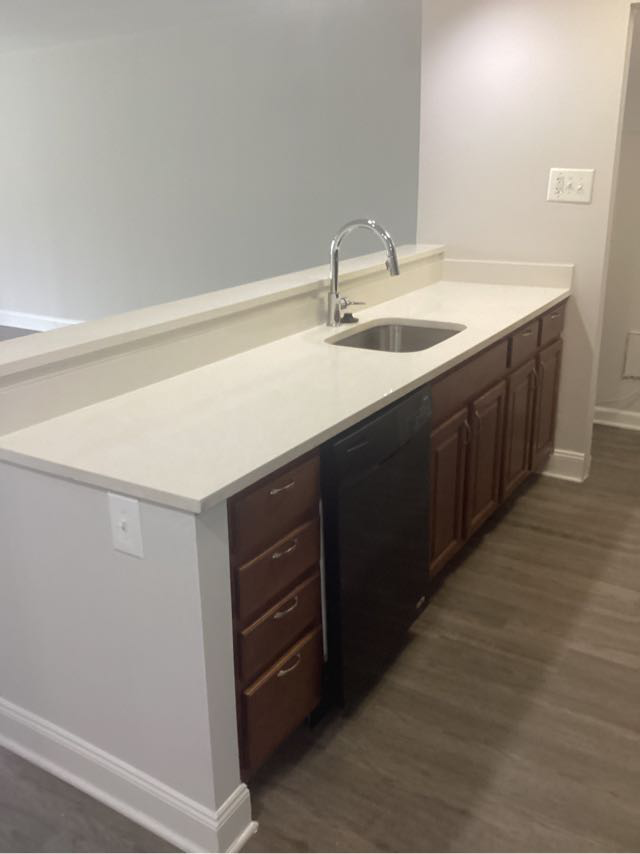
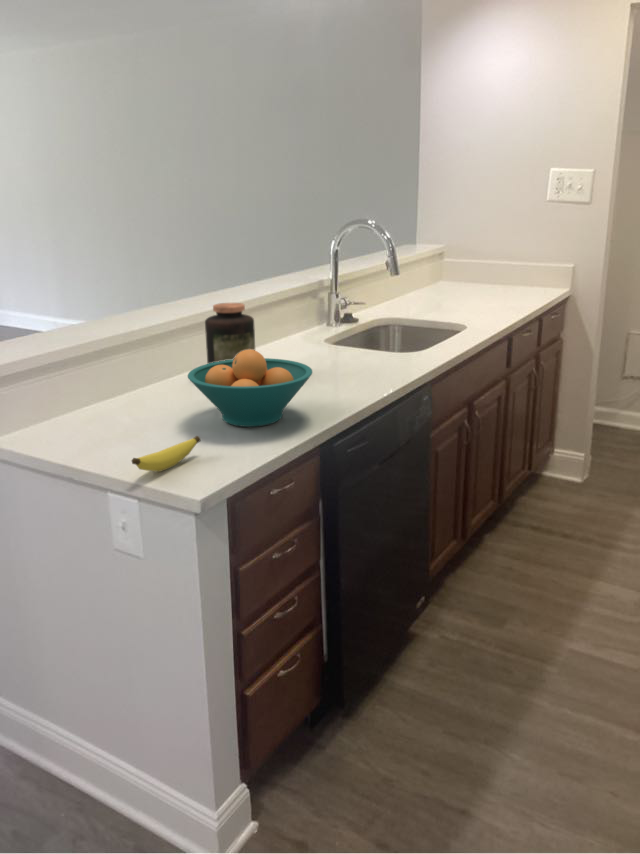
+ jar (230, 341)
+ fruit bowl (250, 384)
+ banana (163, 455)
